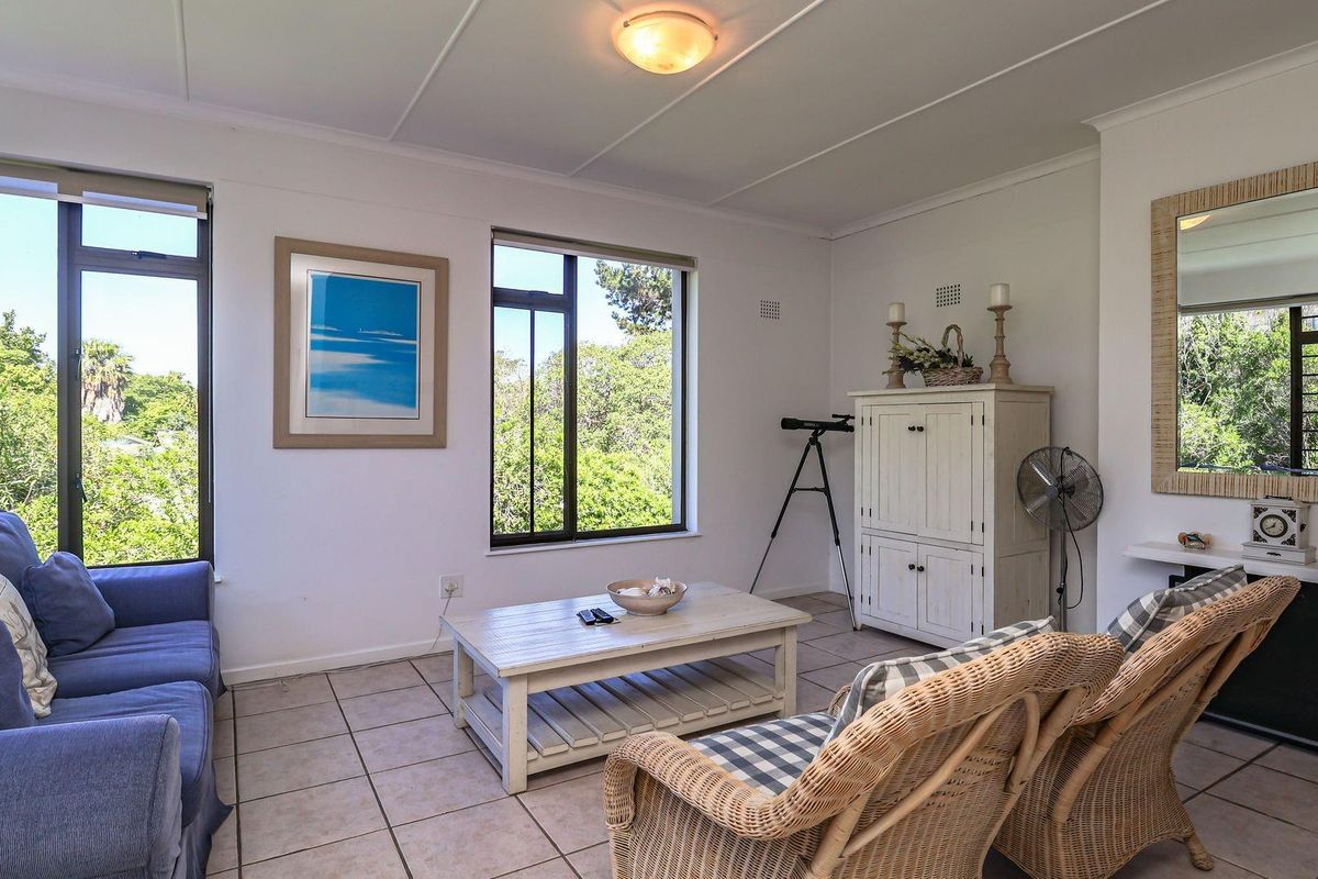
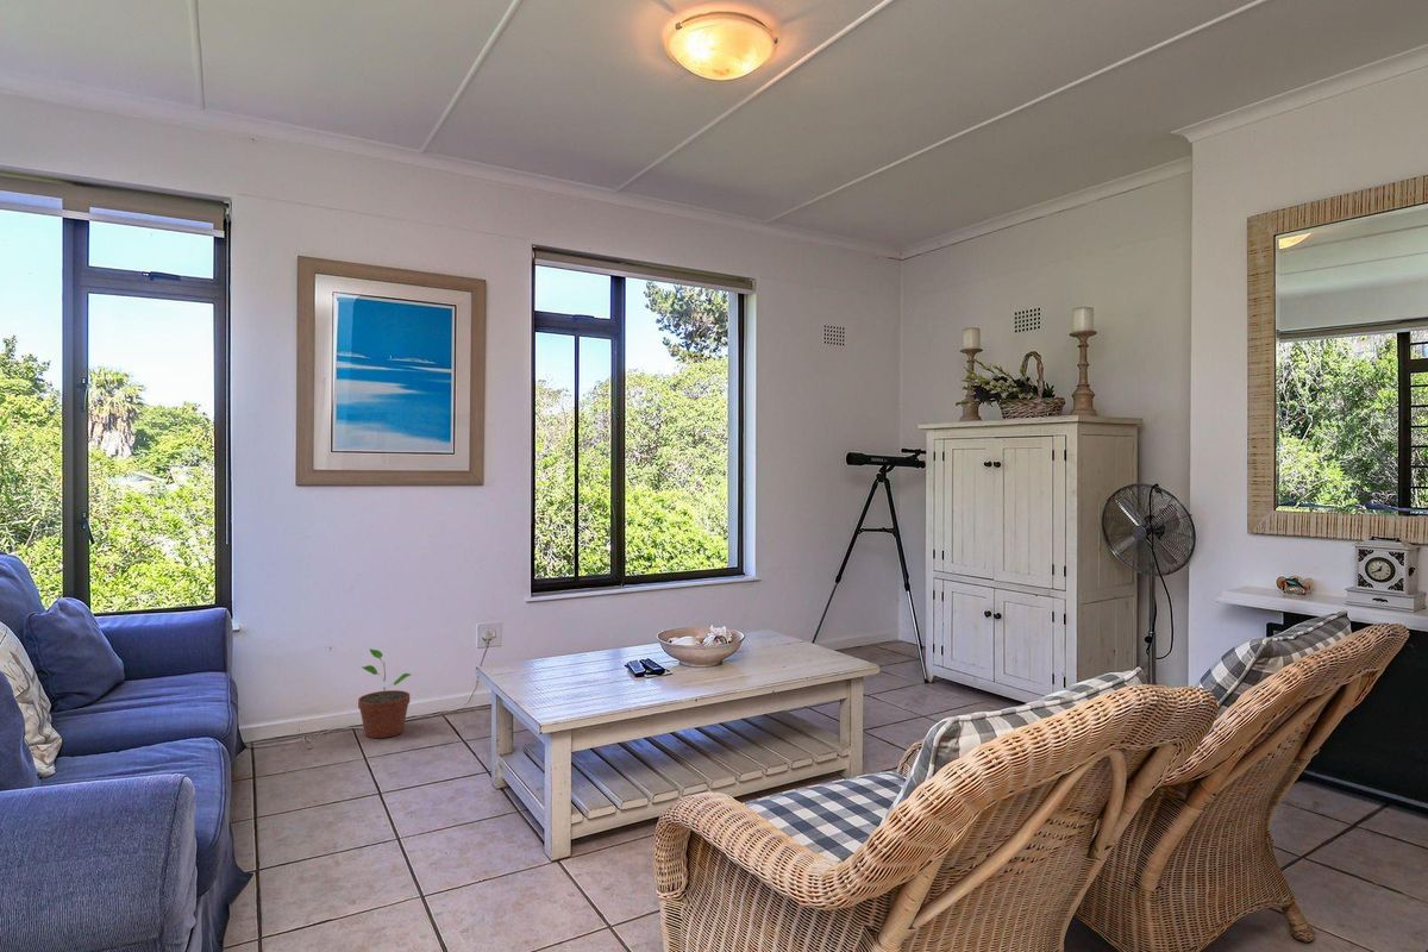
+ potted plant (384, 691)
